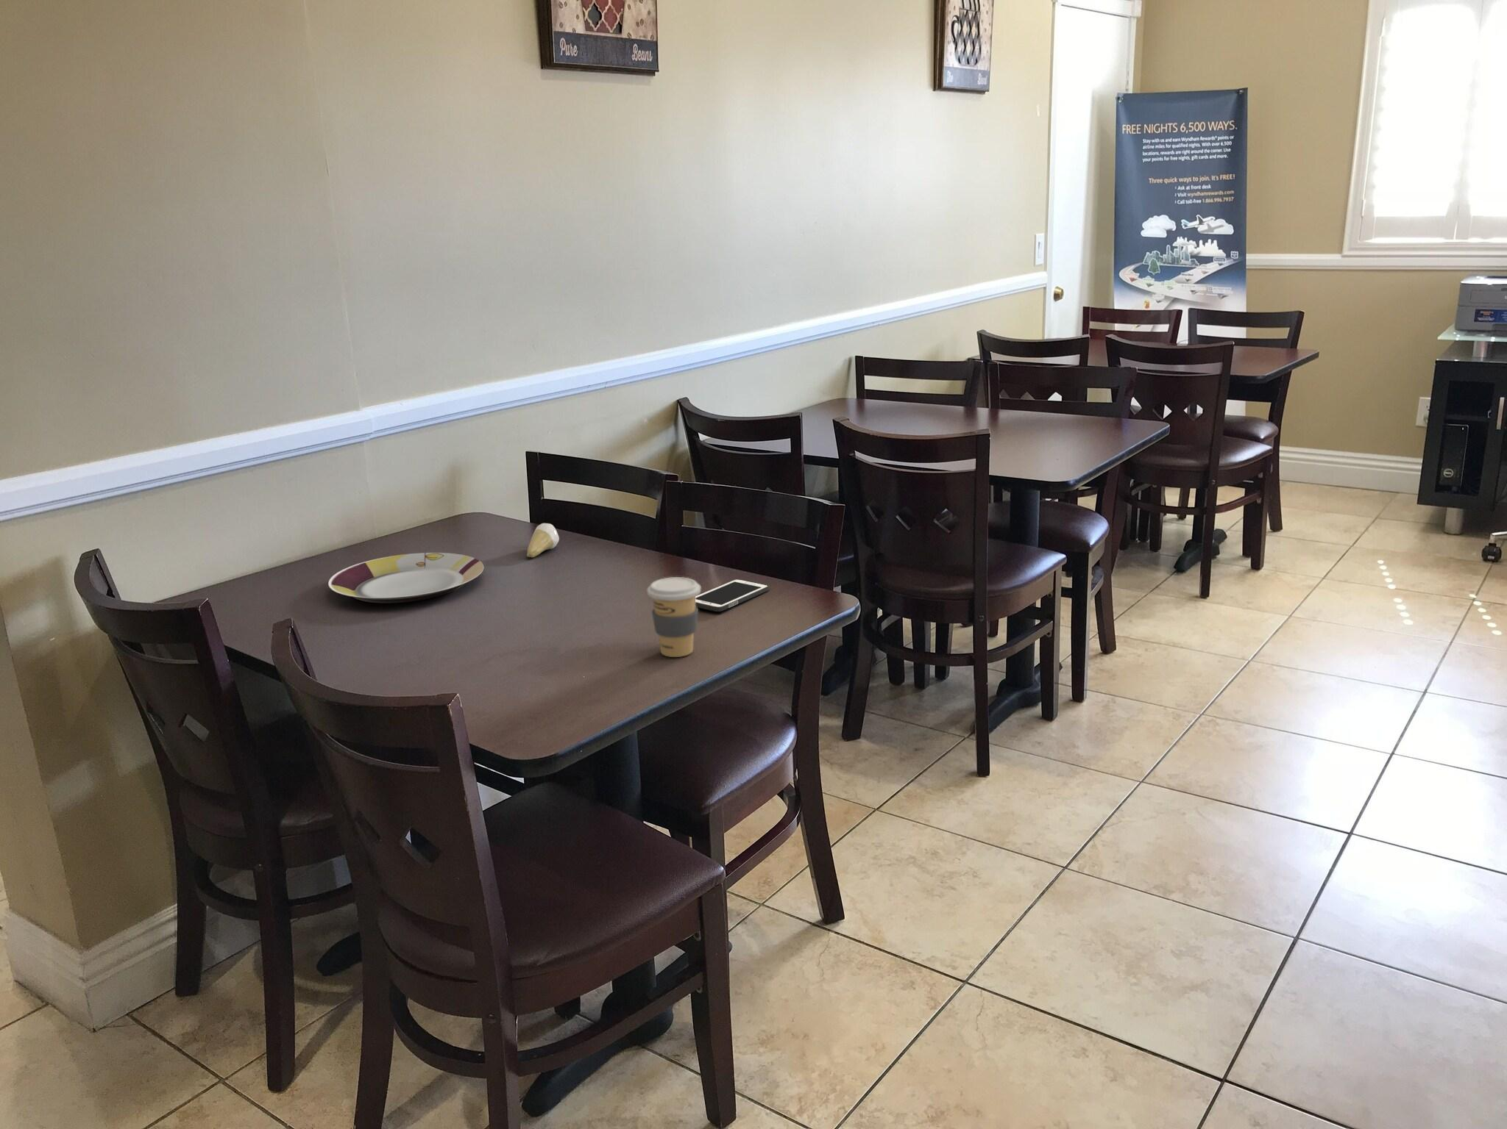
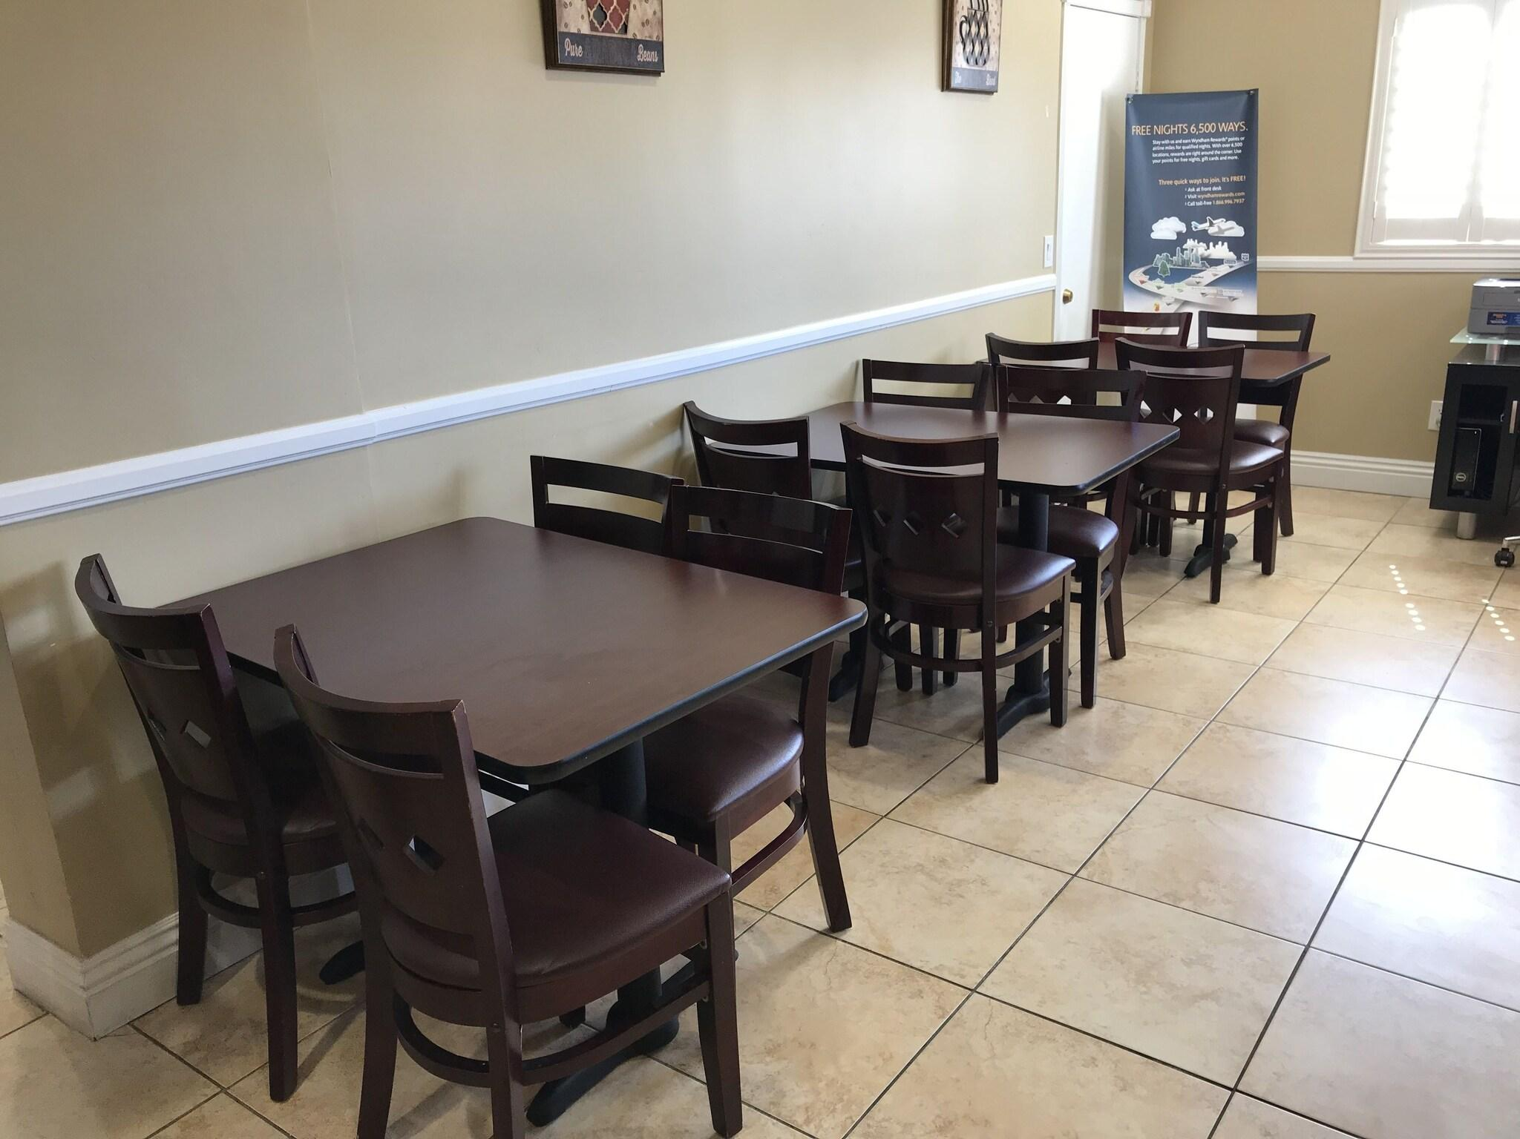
- plate (408, 579)
- cell phone (729, 594)
- tooth (539, 540)
- coffee cup (675, 618)
